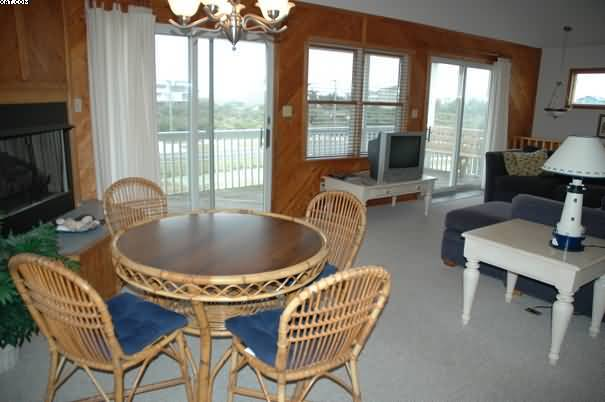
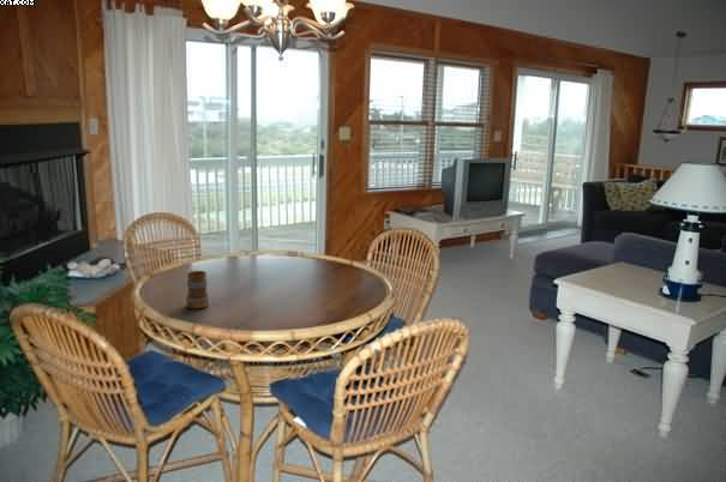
+ mug (199, 288)
